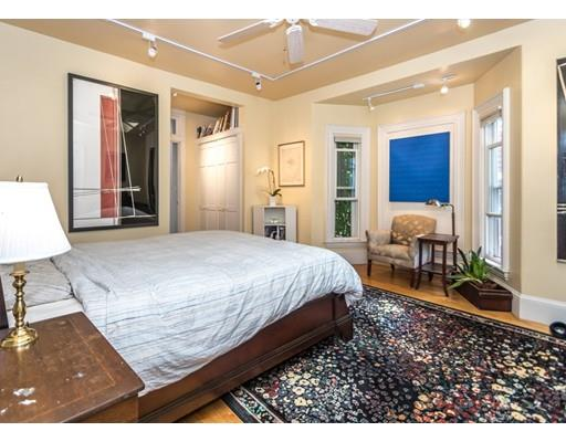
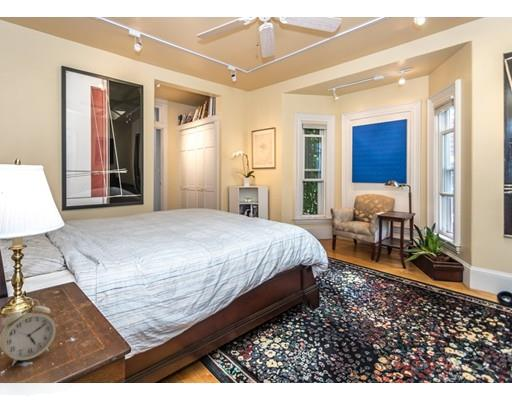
+ alarm clock (27, 329)
